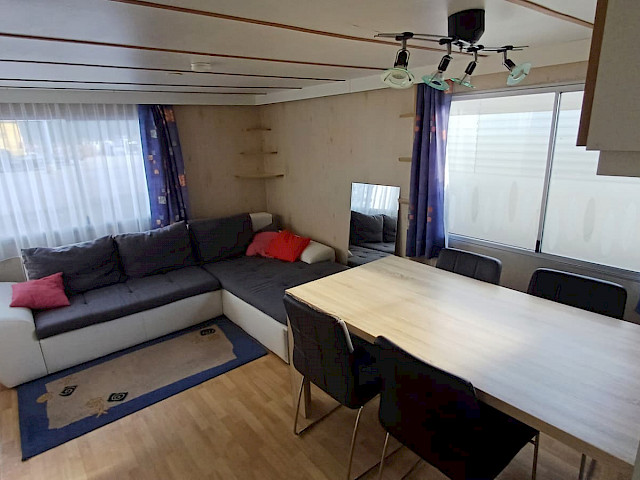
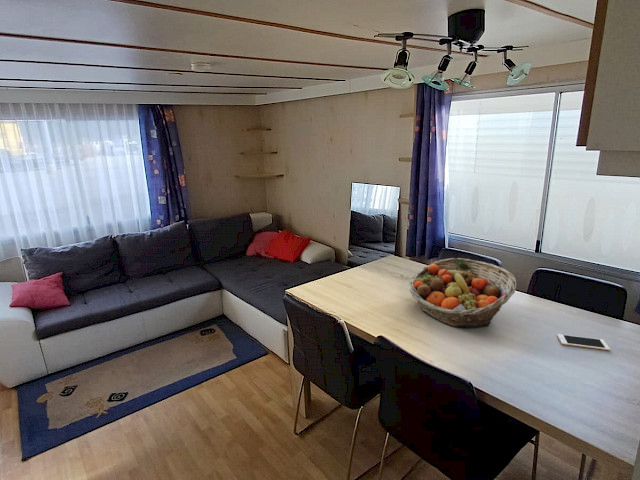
+ cell phone (582, 341)
+ fruit basket (458, 290)
